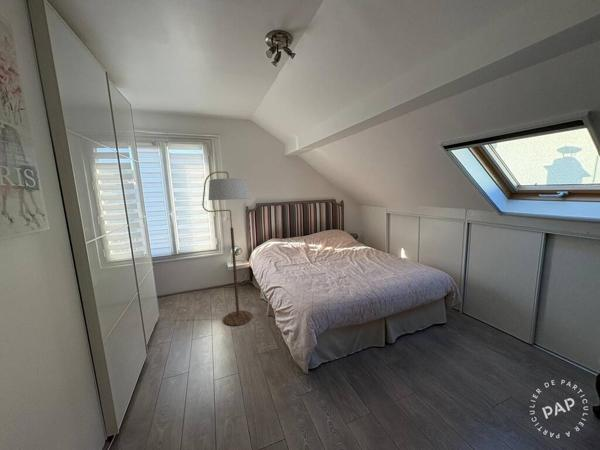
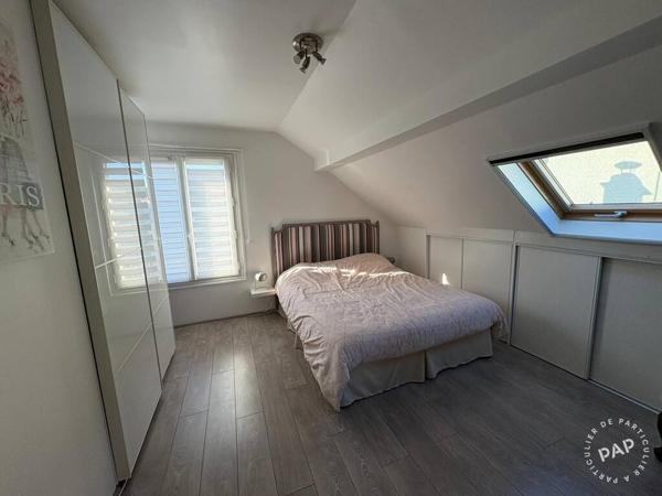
- floor lamp (232, 248)
